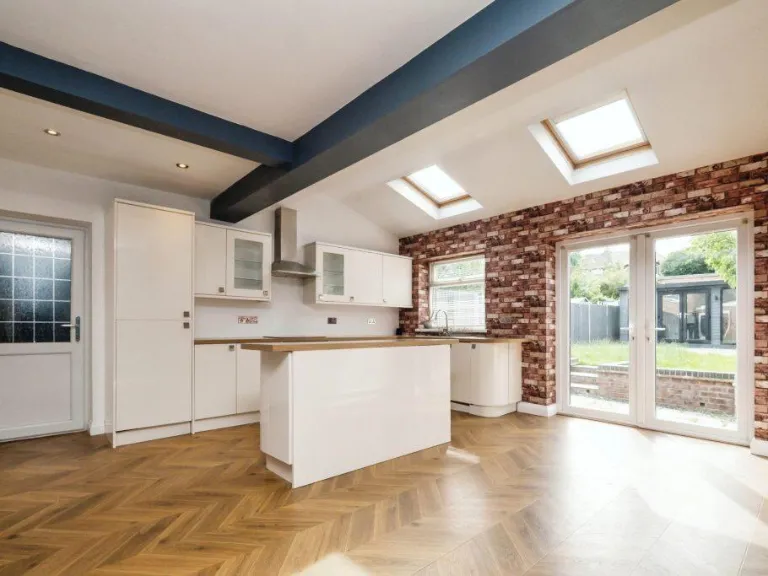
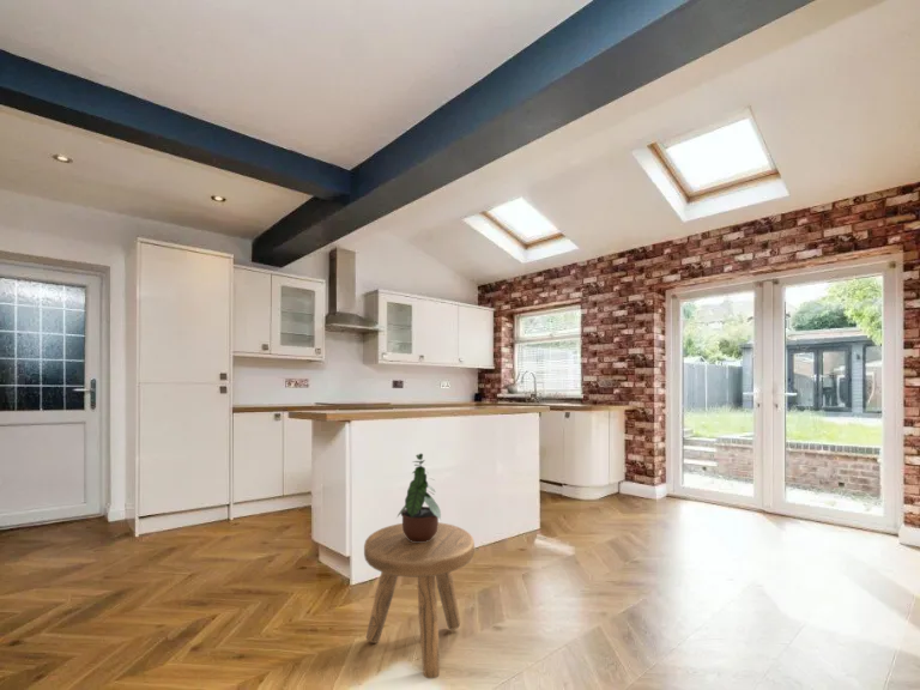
+ potted plant (418, 494)
+ stool (418, 592)
